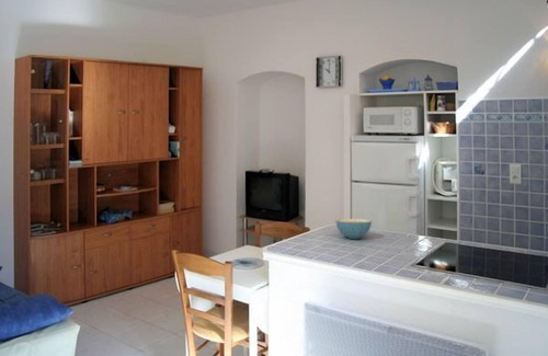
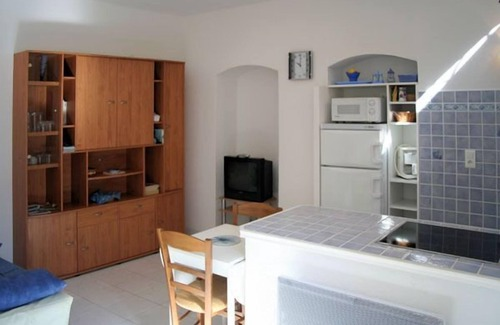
- cereal bowl (353, 229)
